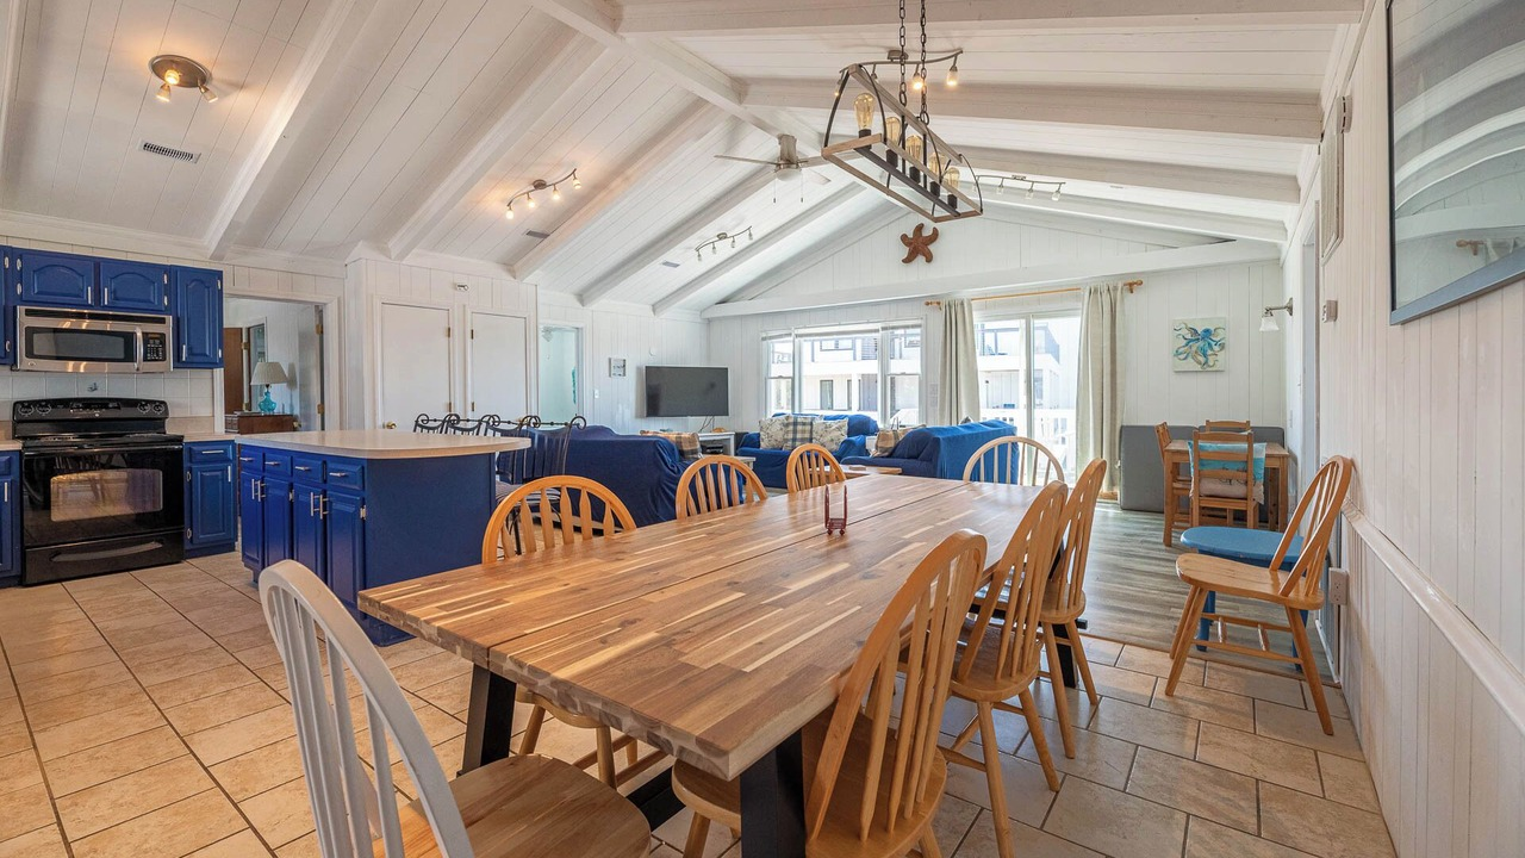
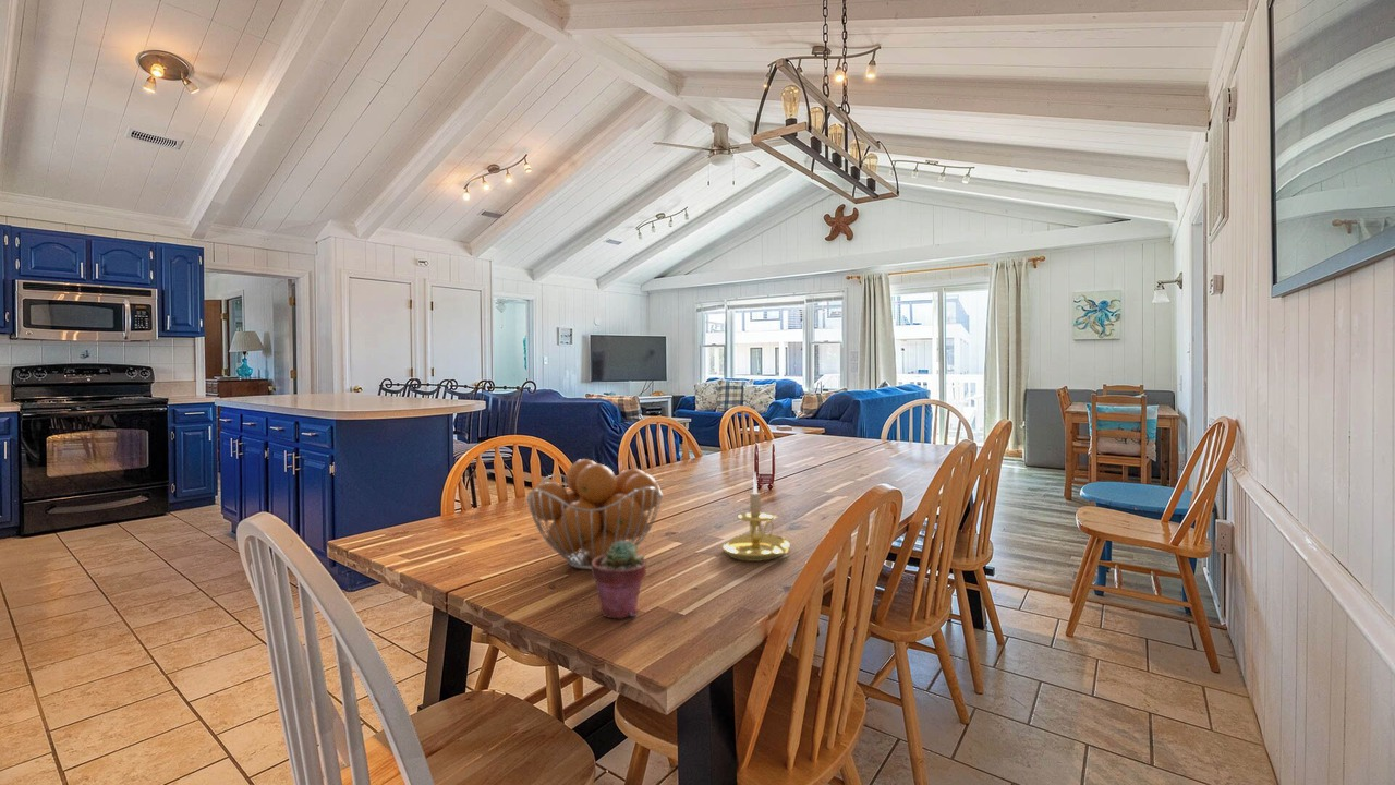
+ fruit basket (596, 510)
+ candle holder (757, 510)
+ potted succulent (619, 576)
